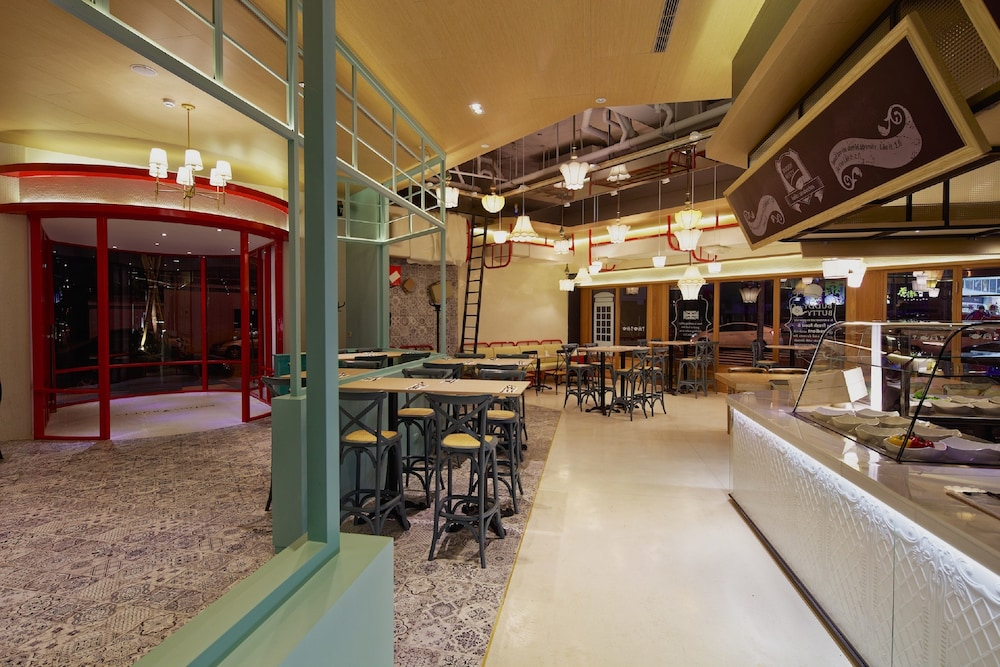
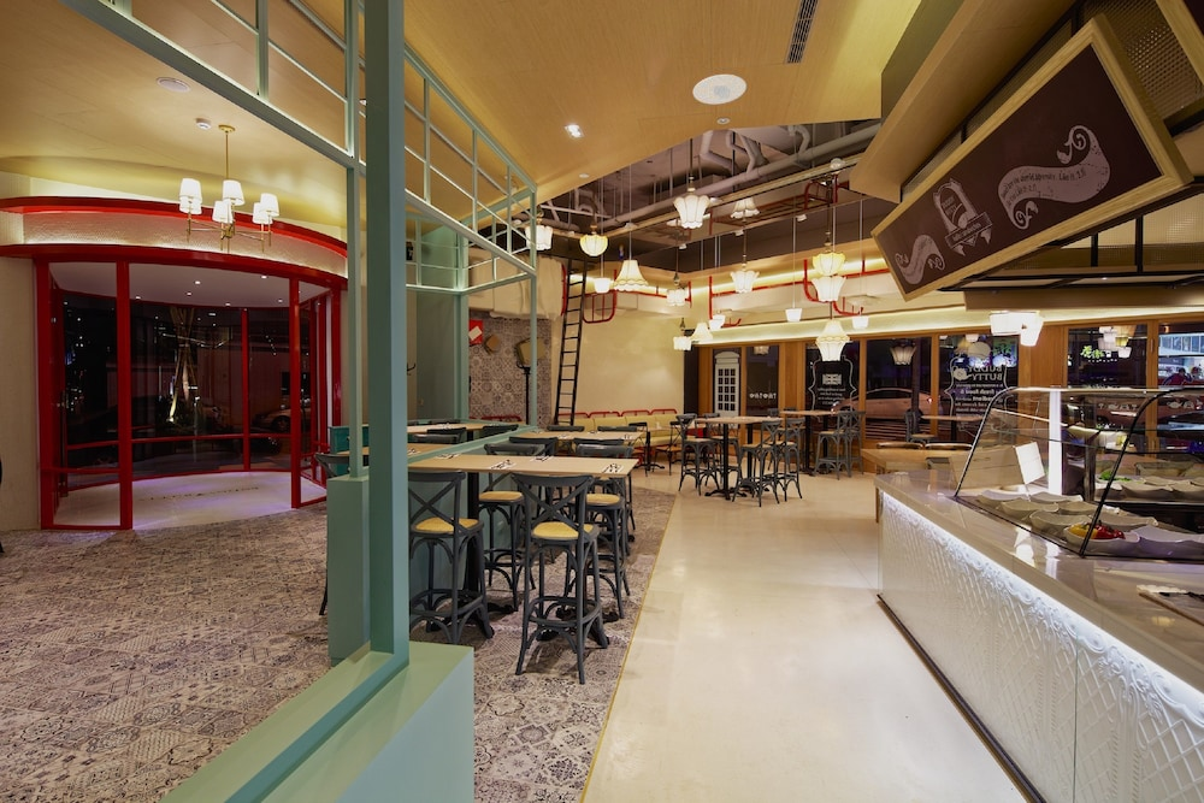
+ recessed light (719, 87)
